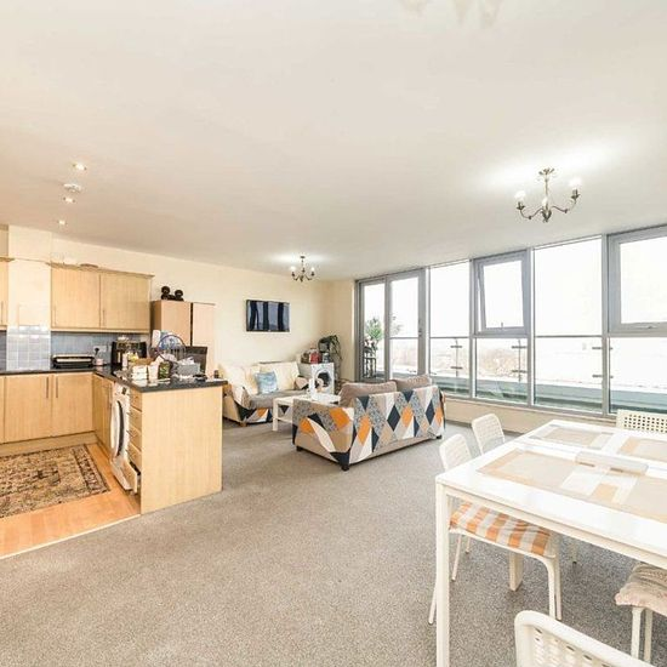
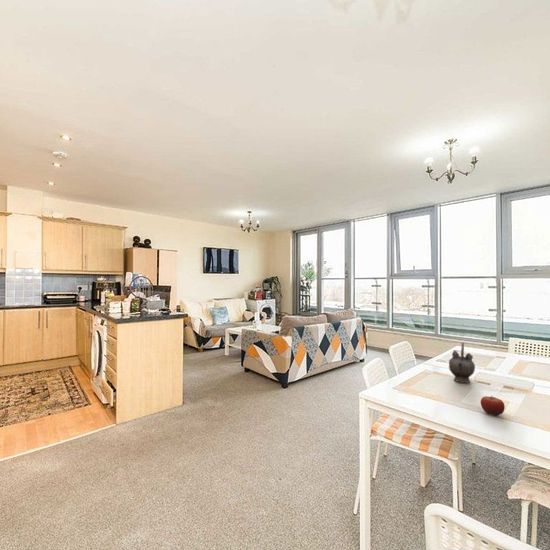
+ fruit (492, 404)
+ teapot (461, 362)
